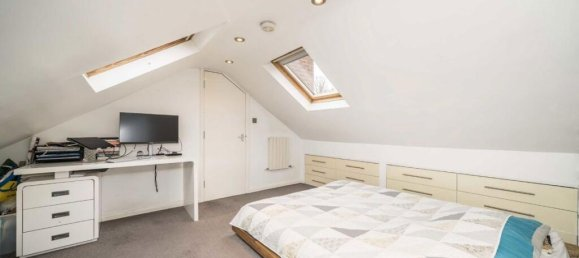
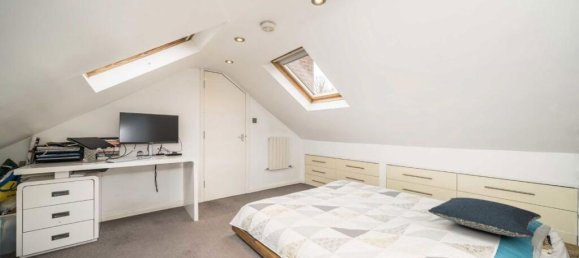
+ pillow (482, 213)
